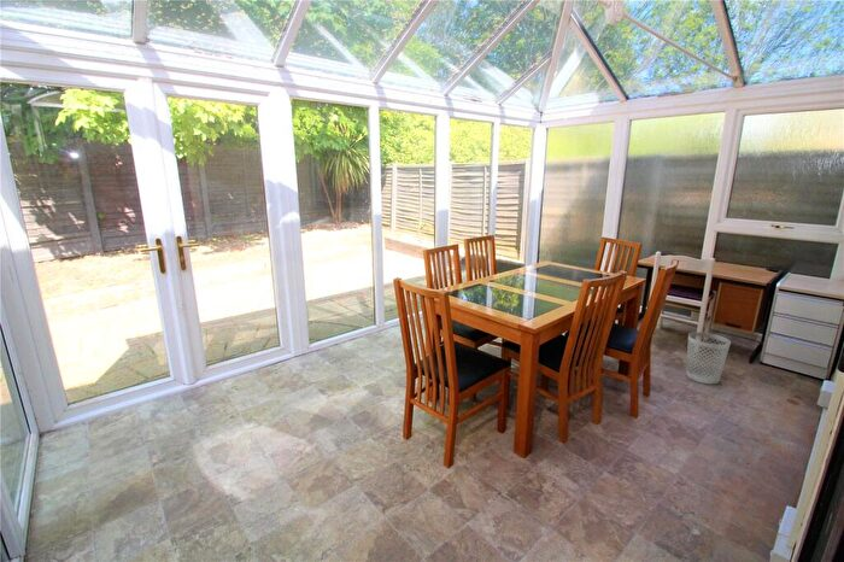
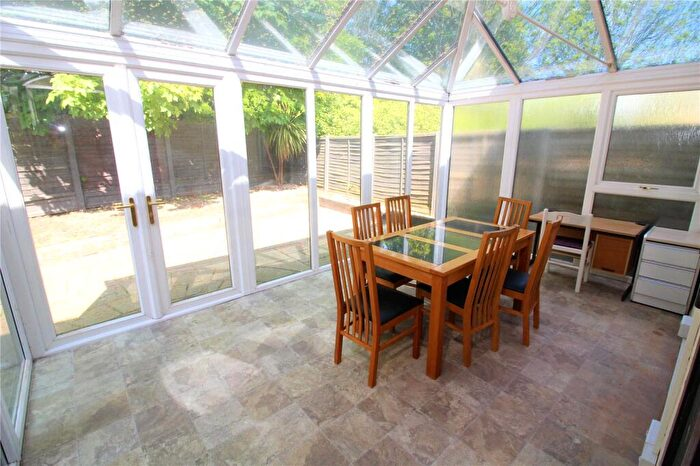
- wastebasket (705, 357)
